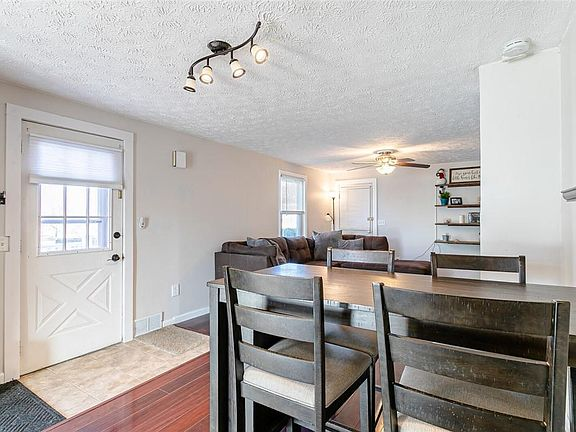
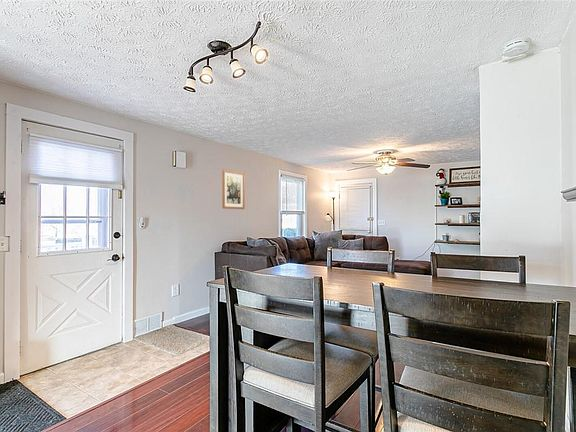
+ wall art (234, 190)
